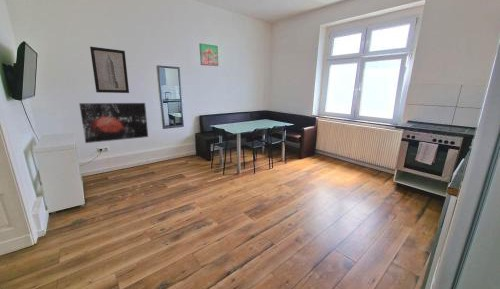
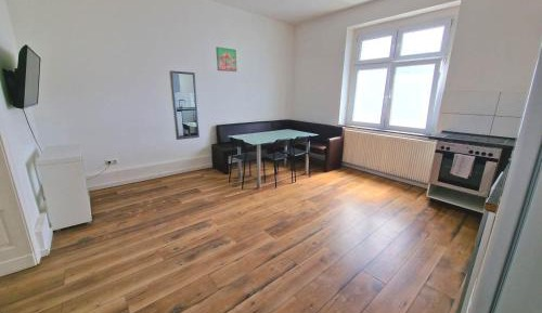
- wall art (110, 71)
- wall art (116, 121)
